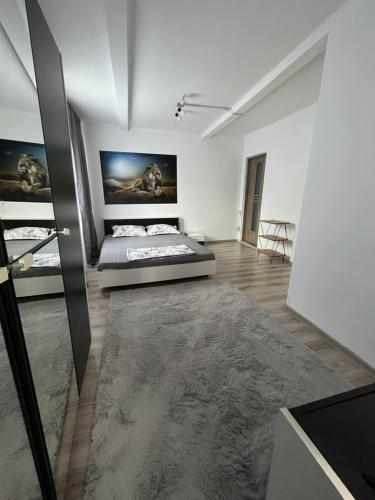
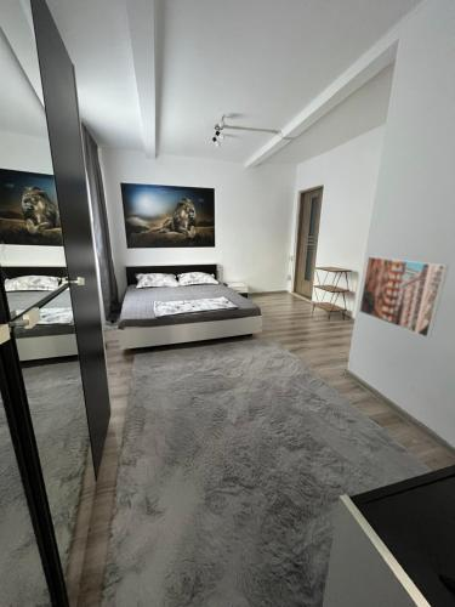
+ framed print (396, 293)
